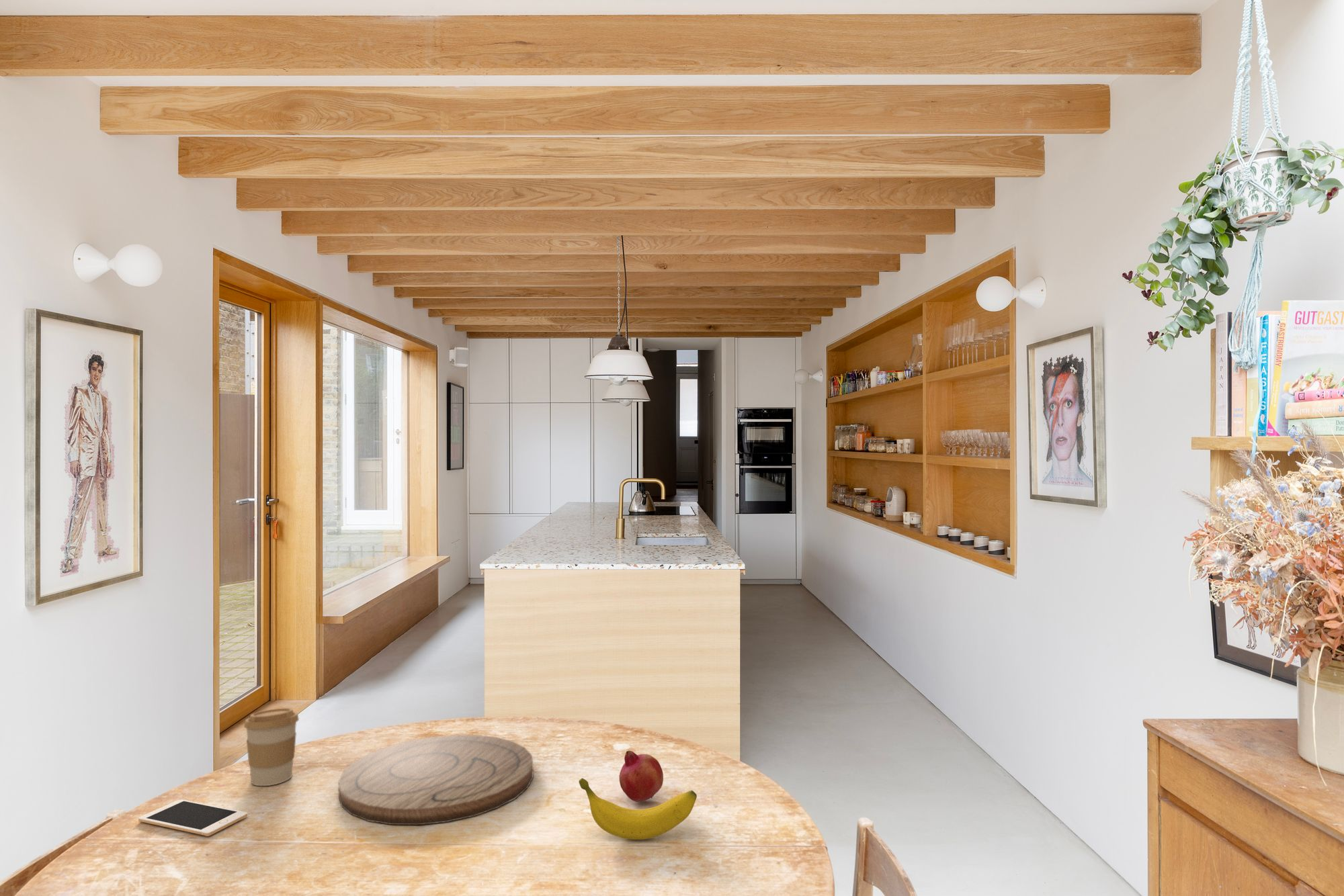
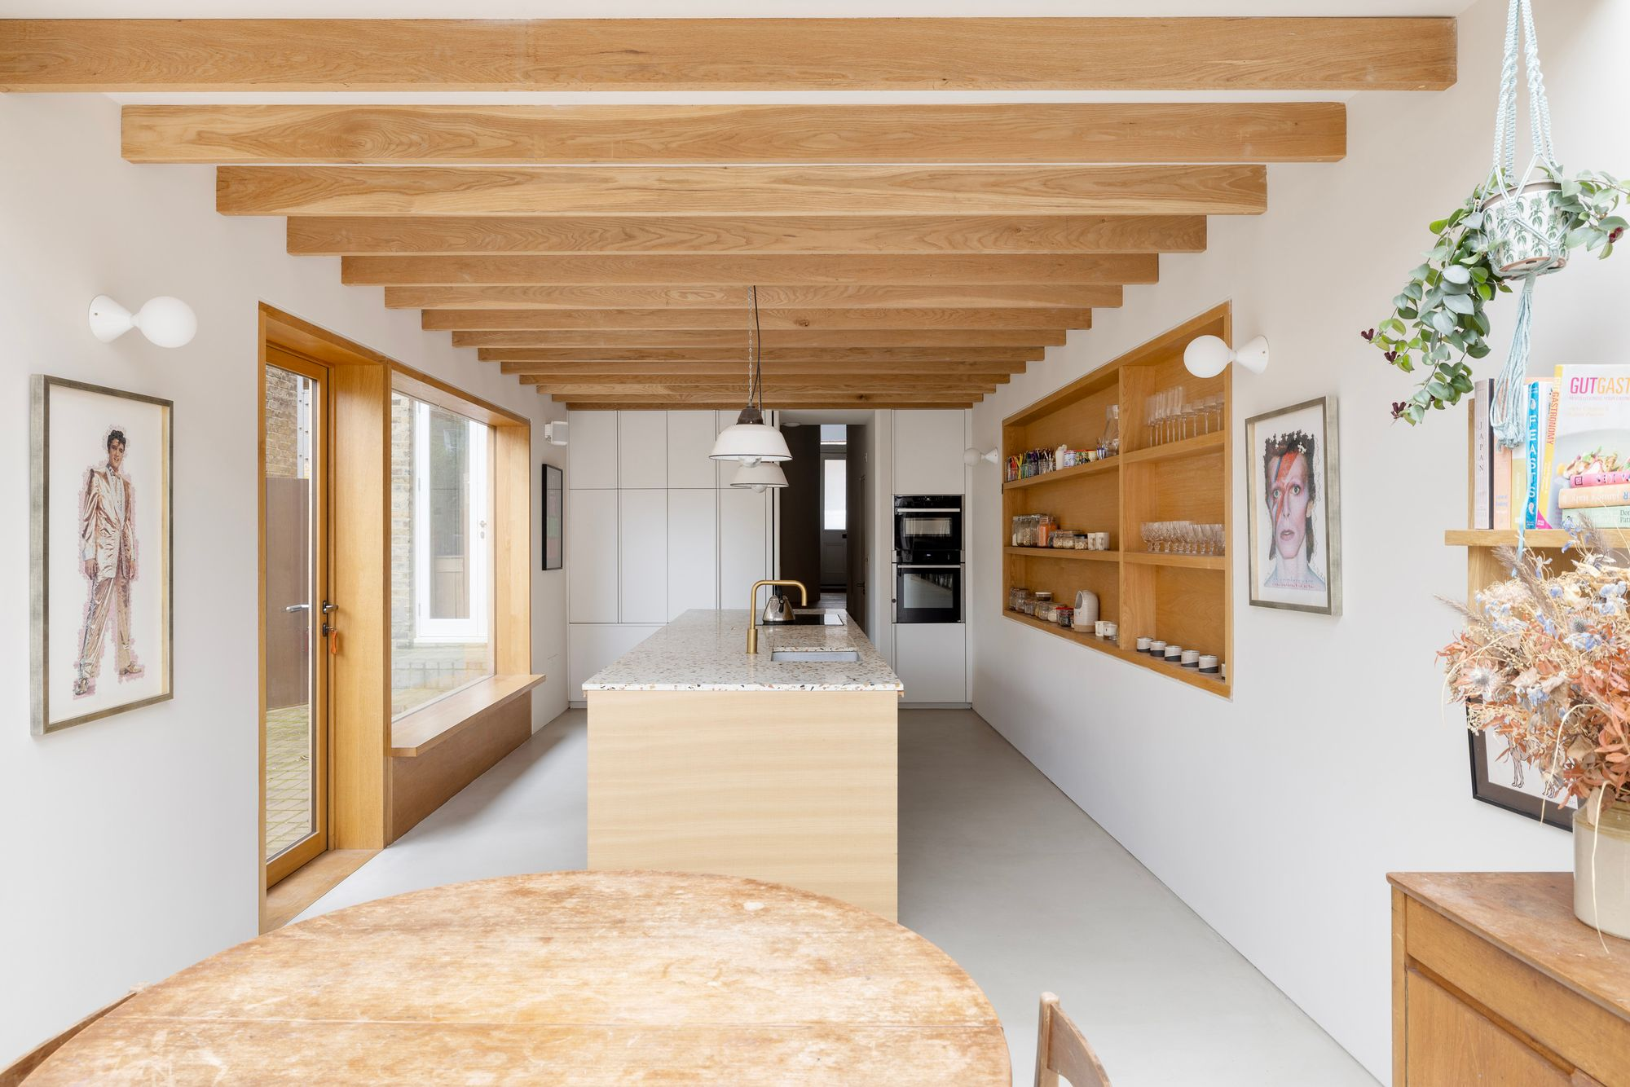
- cell phone (193, 817)
- fruit (641, 774)
- banana (638, 809)
- coffee cup (271, 744)
- cutting board (439, 774)
